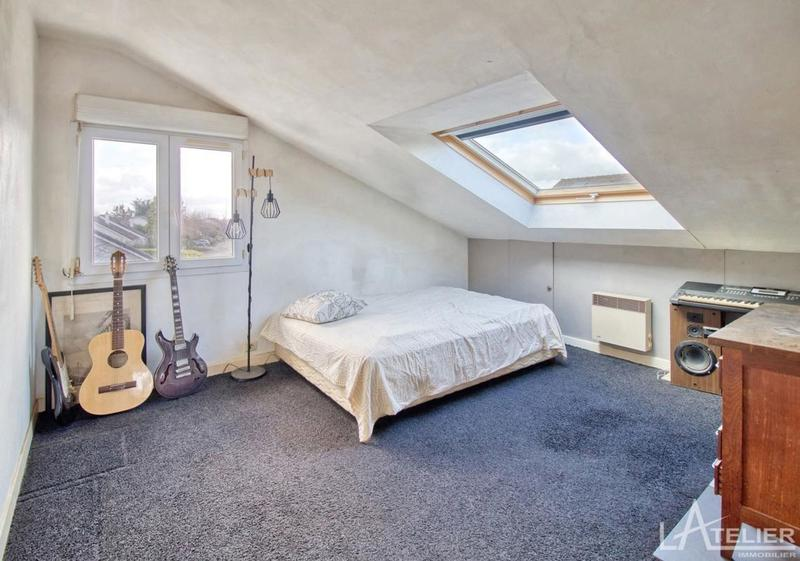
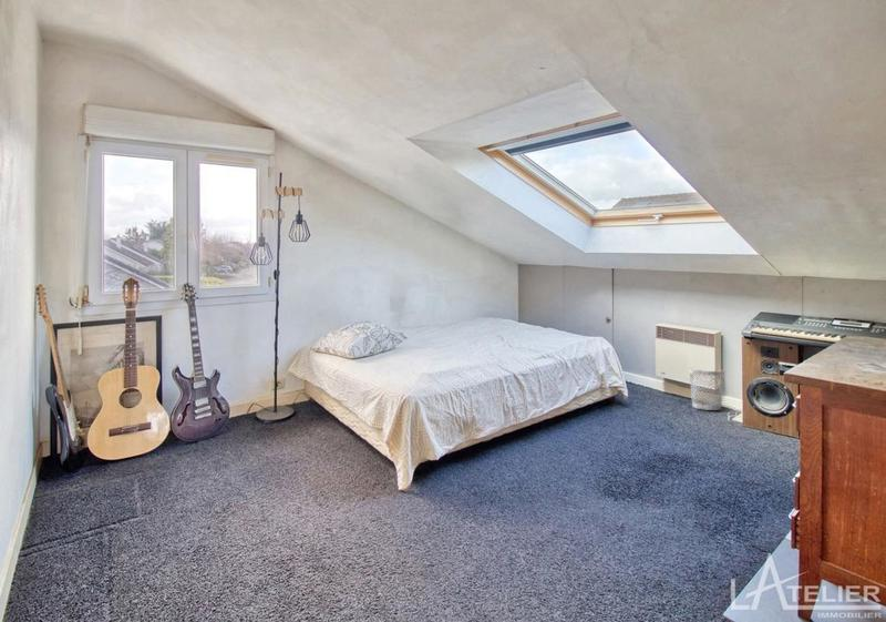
+ wastebasket (705, 388)
